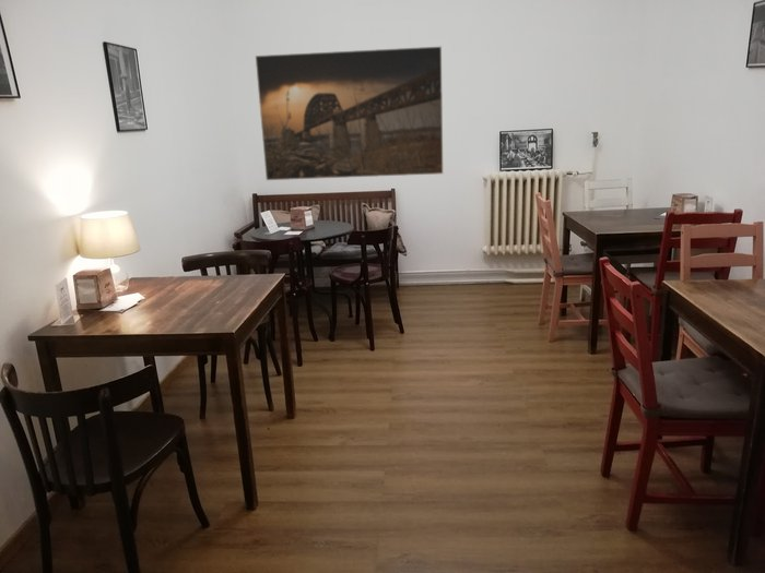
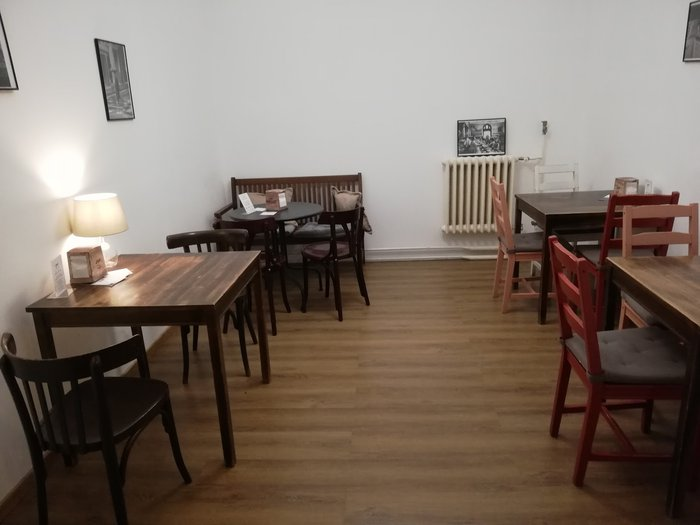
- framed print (351, 116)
